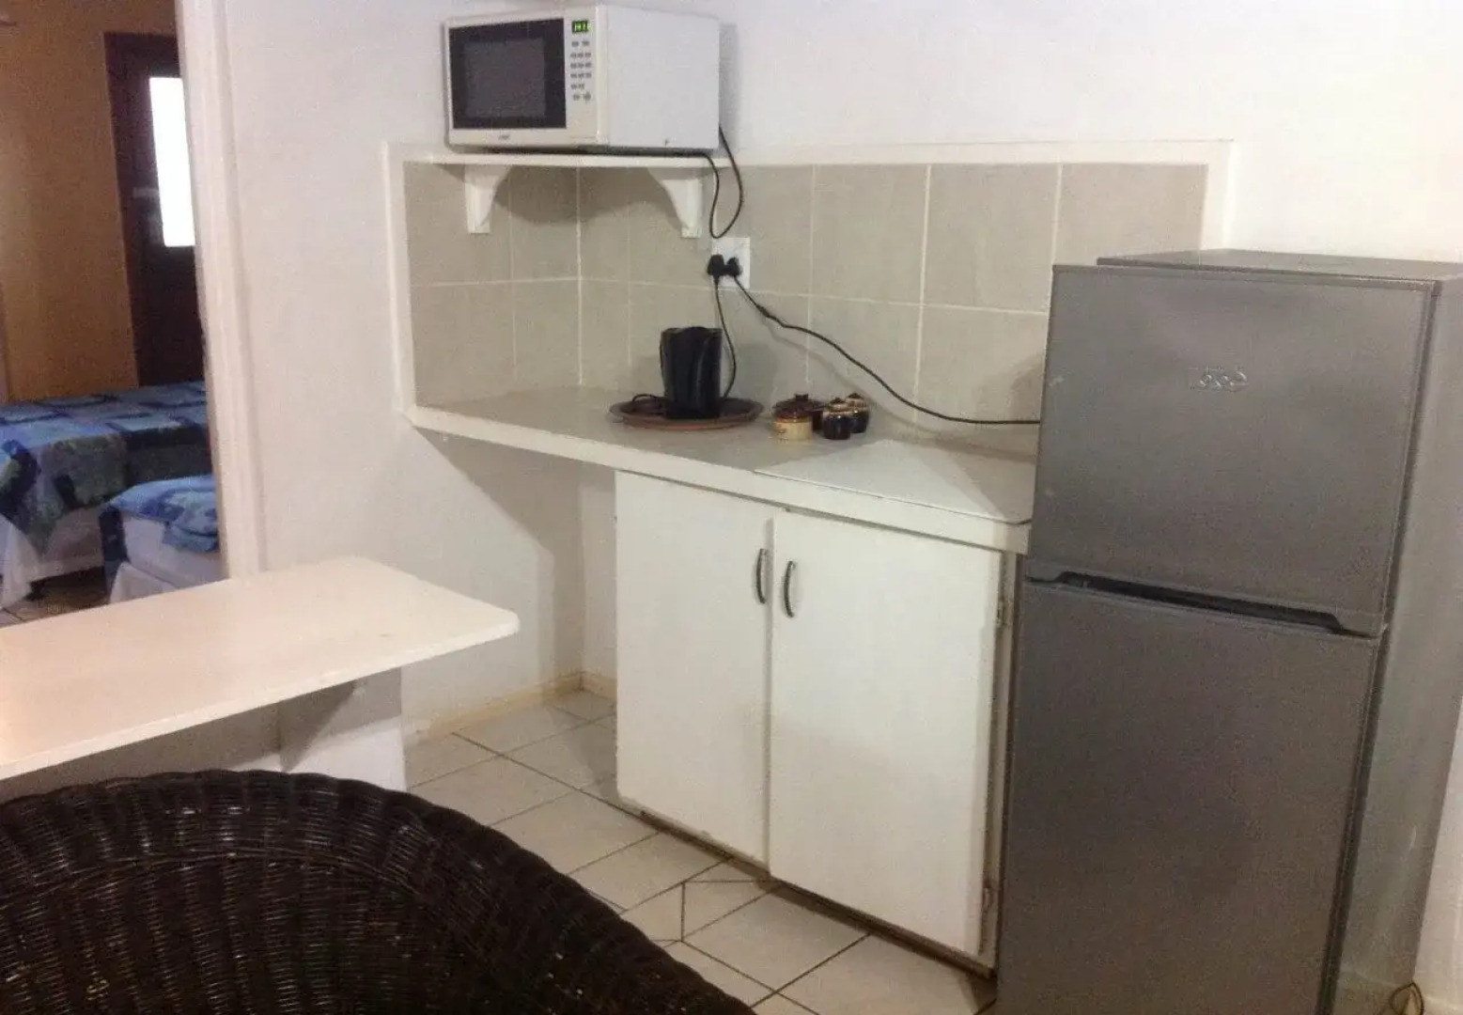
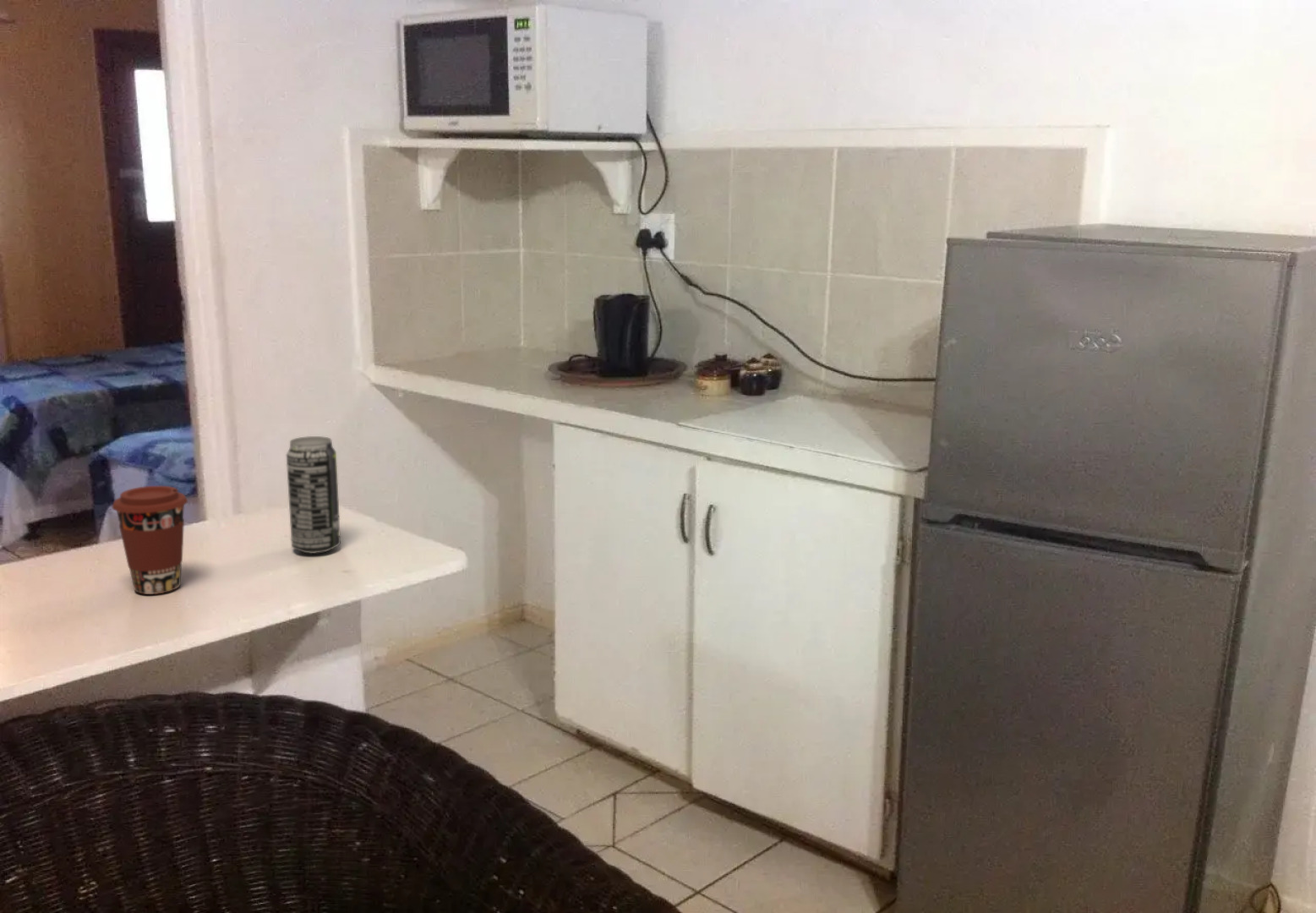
+ beverage can (314, 495)
+ coffee cup (153, 539)
